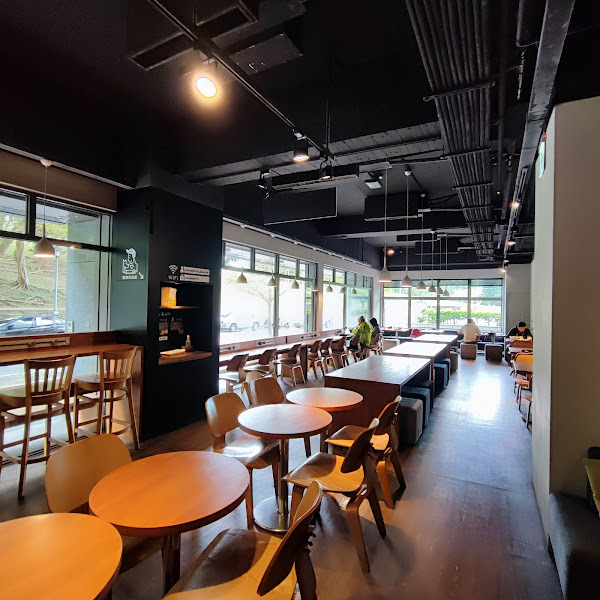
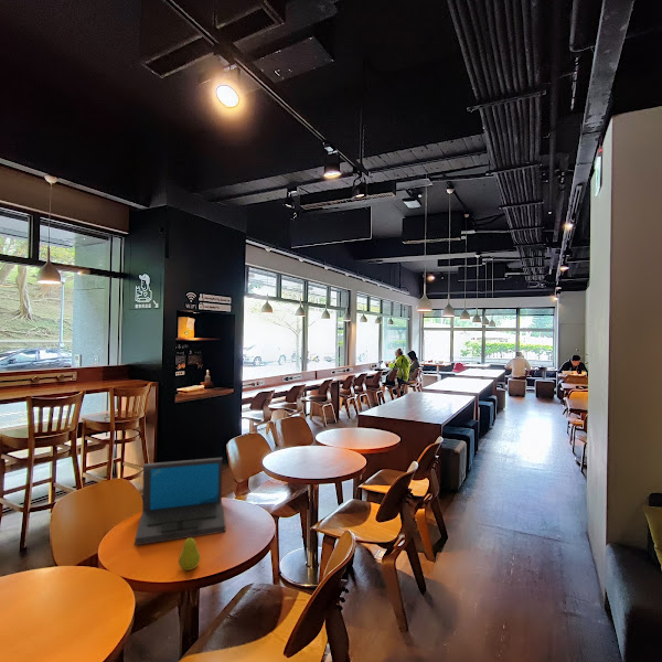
+ laptop (182, 496)
+ fruit (189, 551)
